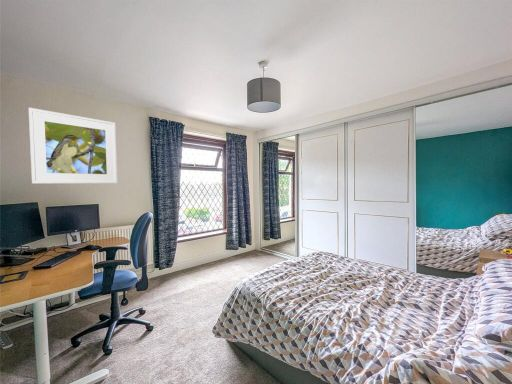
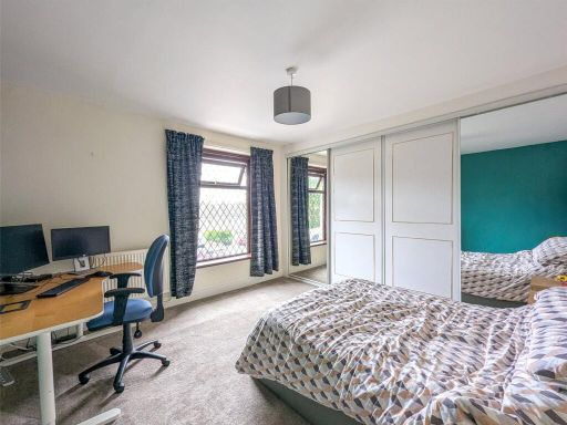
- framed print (78, 149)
